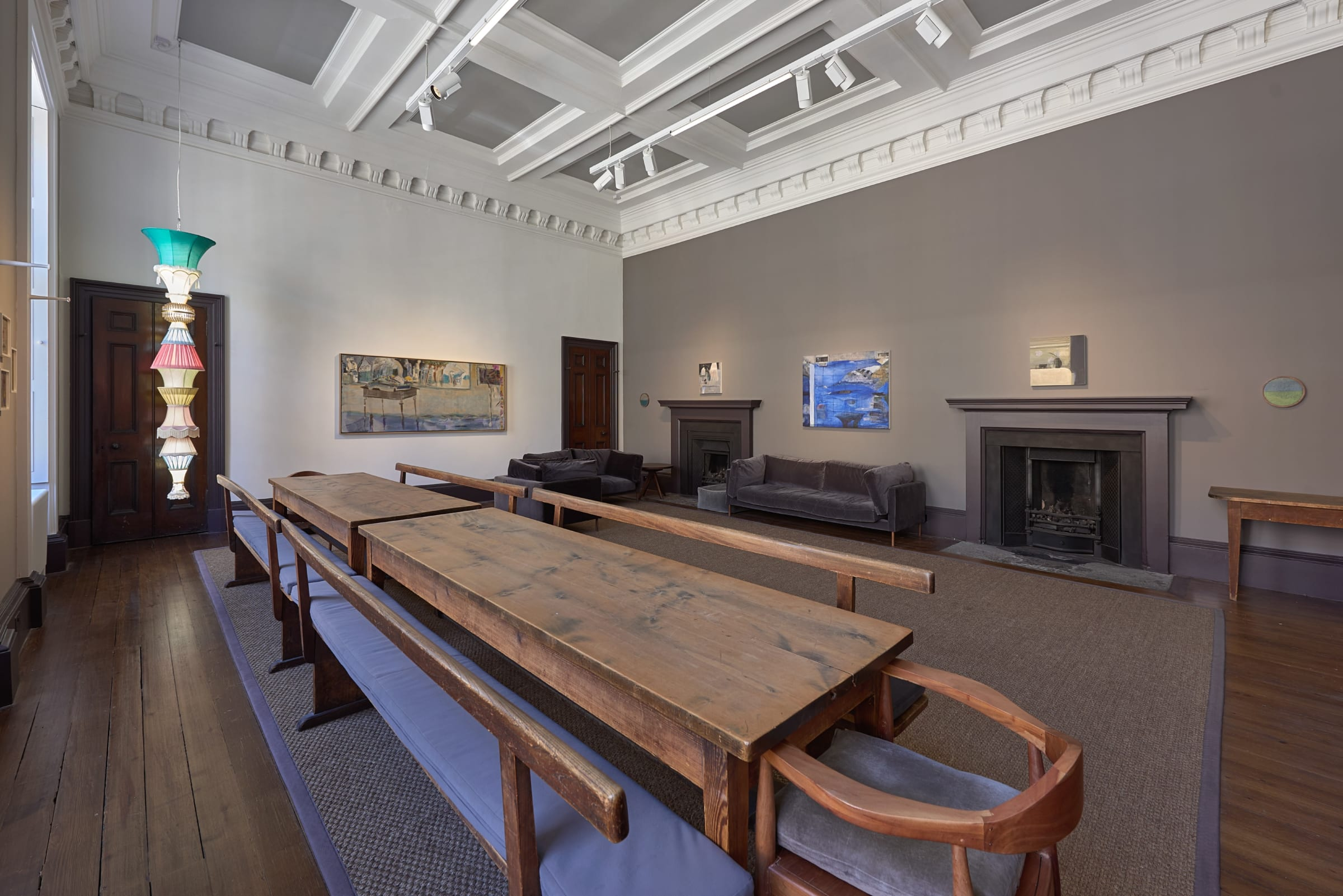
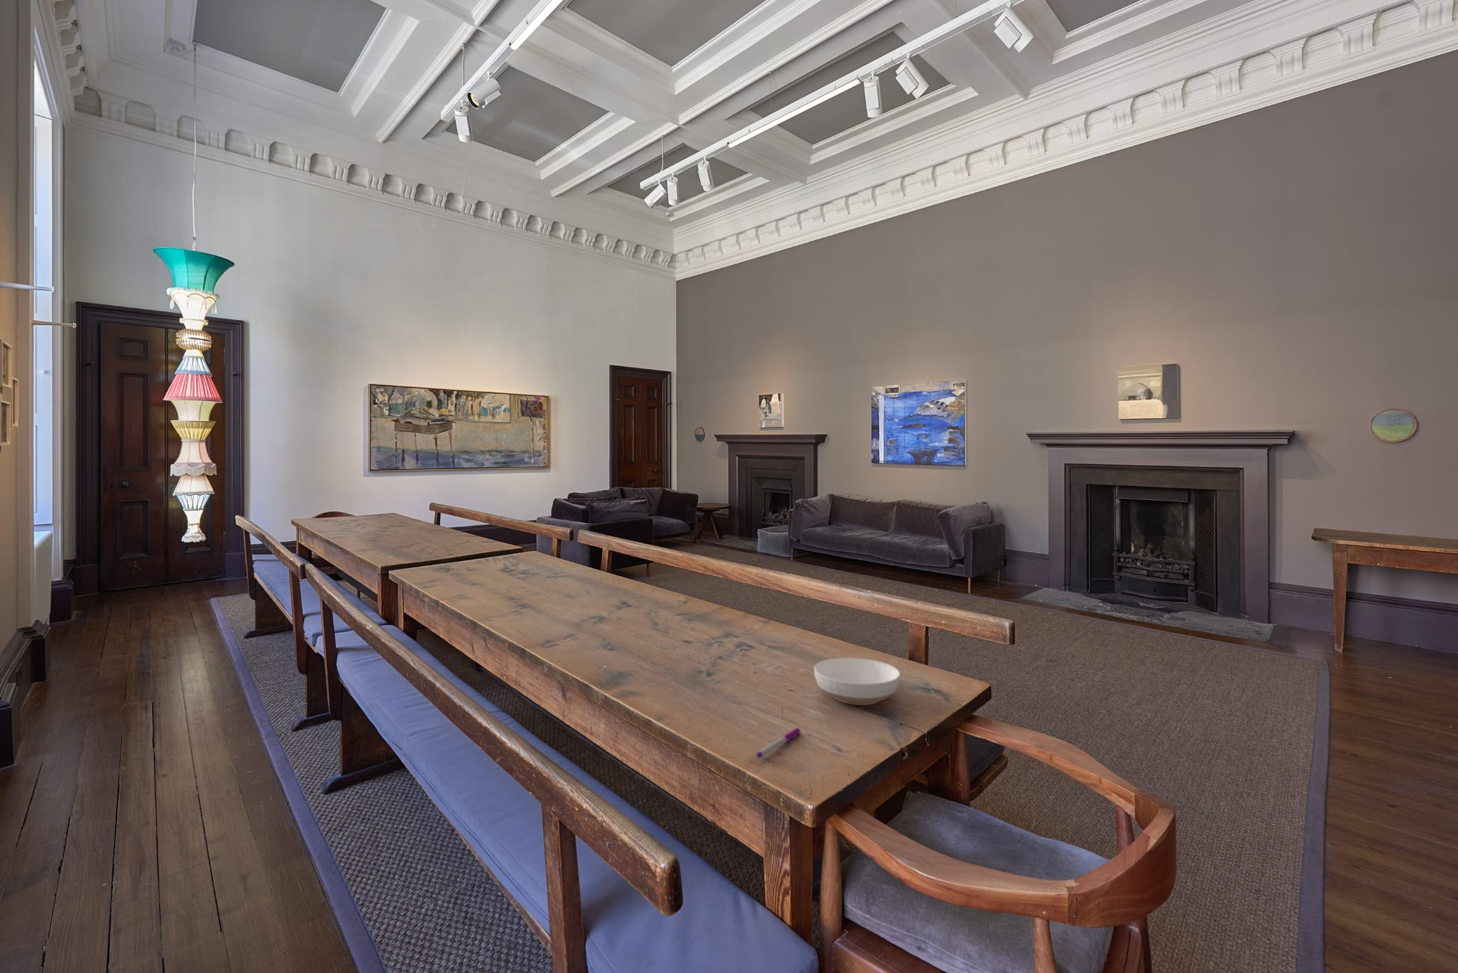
+ pen (778, 742)
+ bowl (855, 683)
